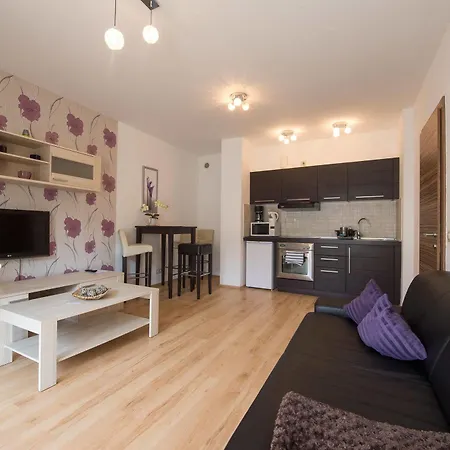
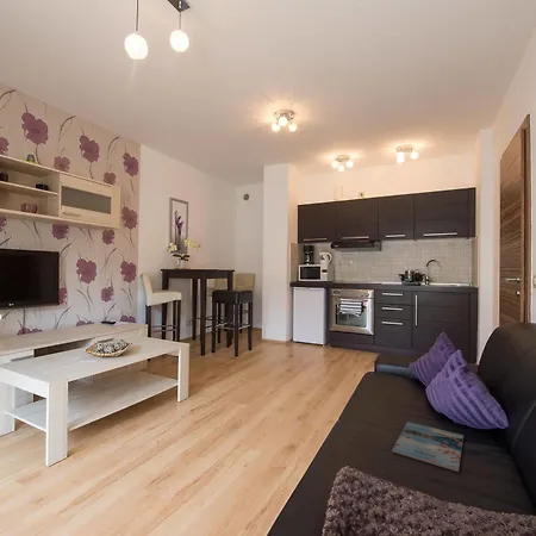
+ magazine (429, 443)
